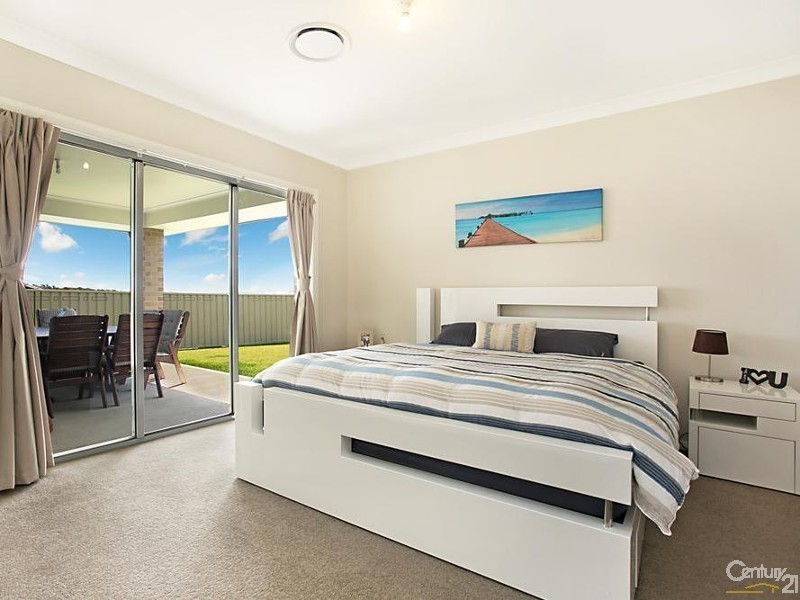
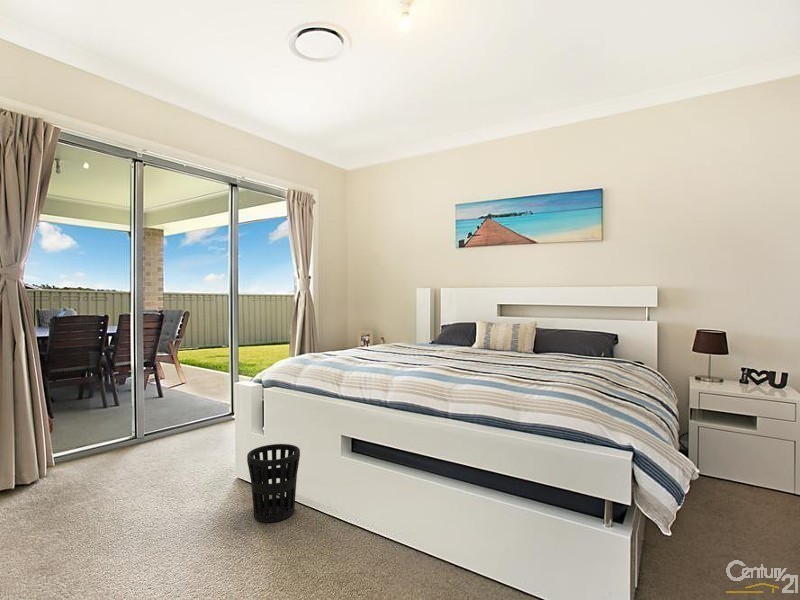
+ wastebasket (274, 482)
